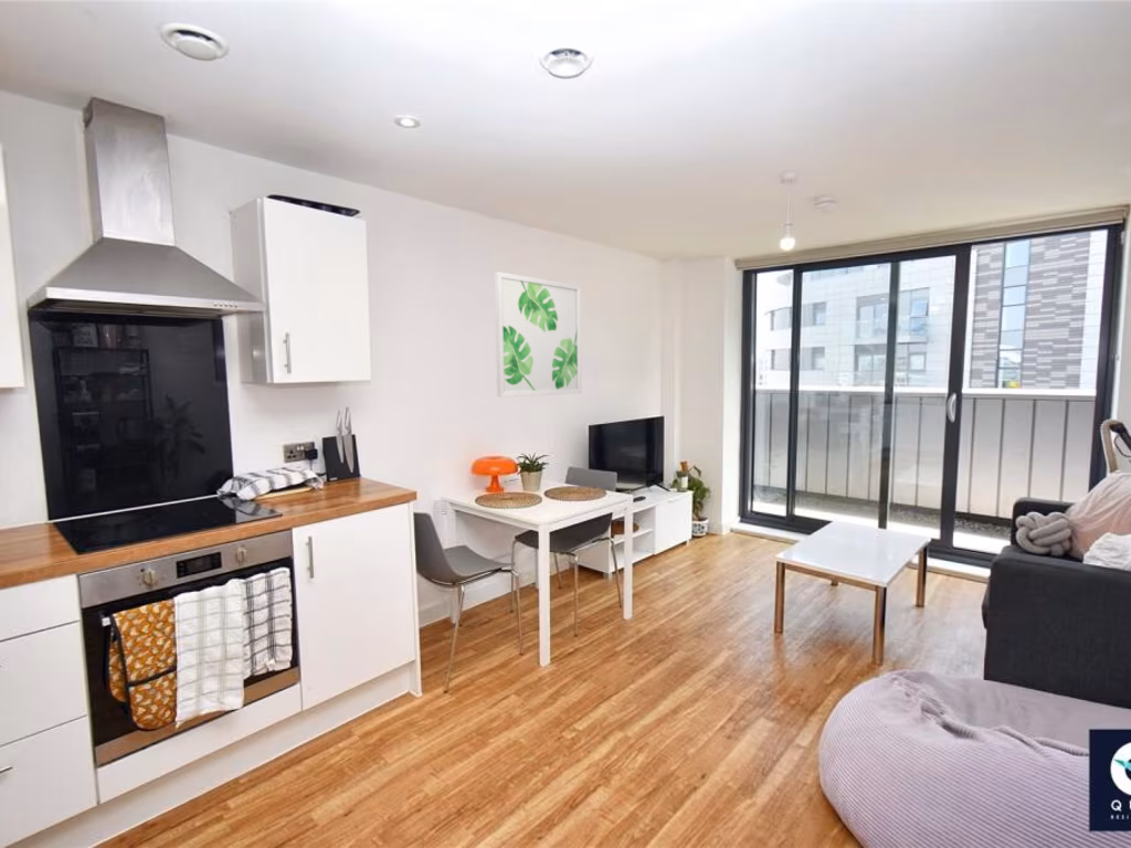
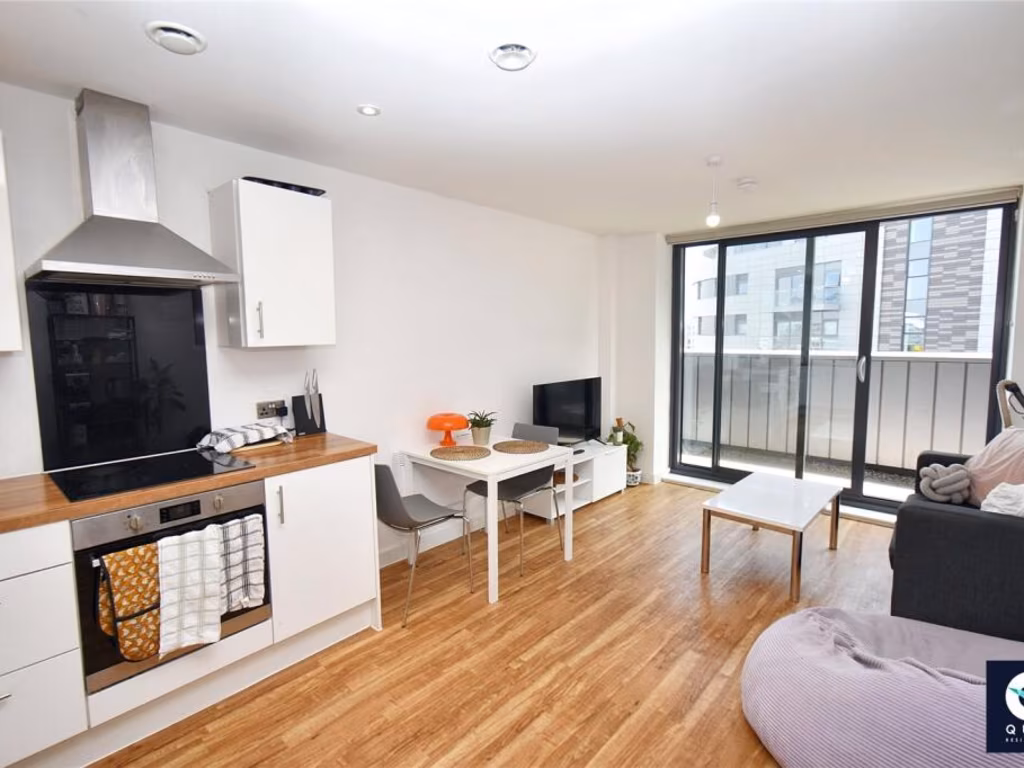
- wall art (541, 337)
